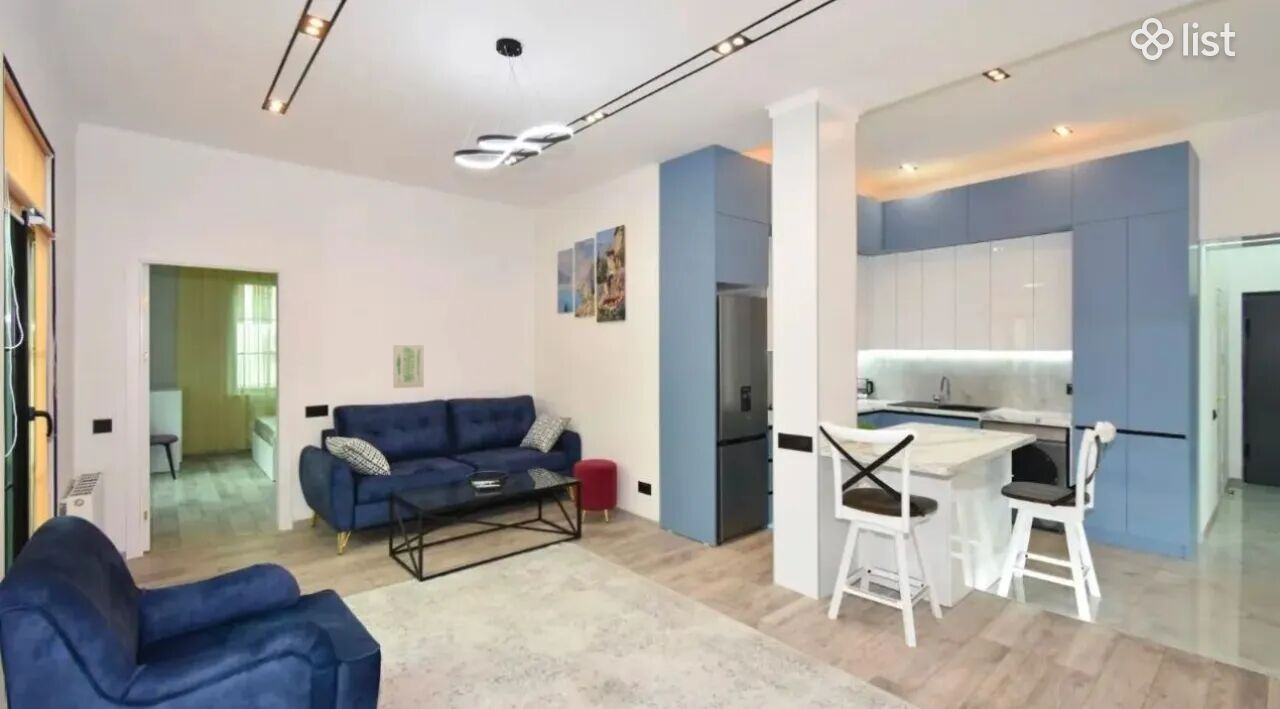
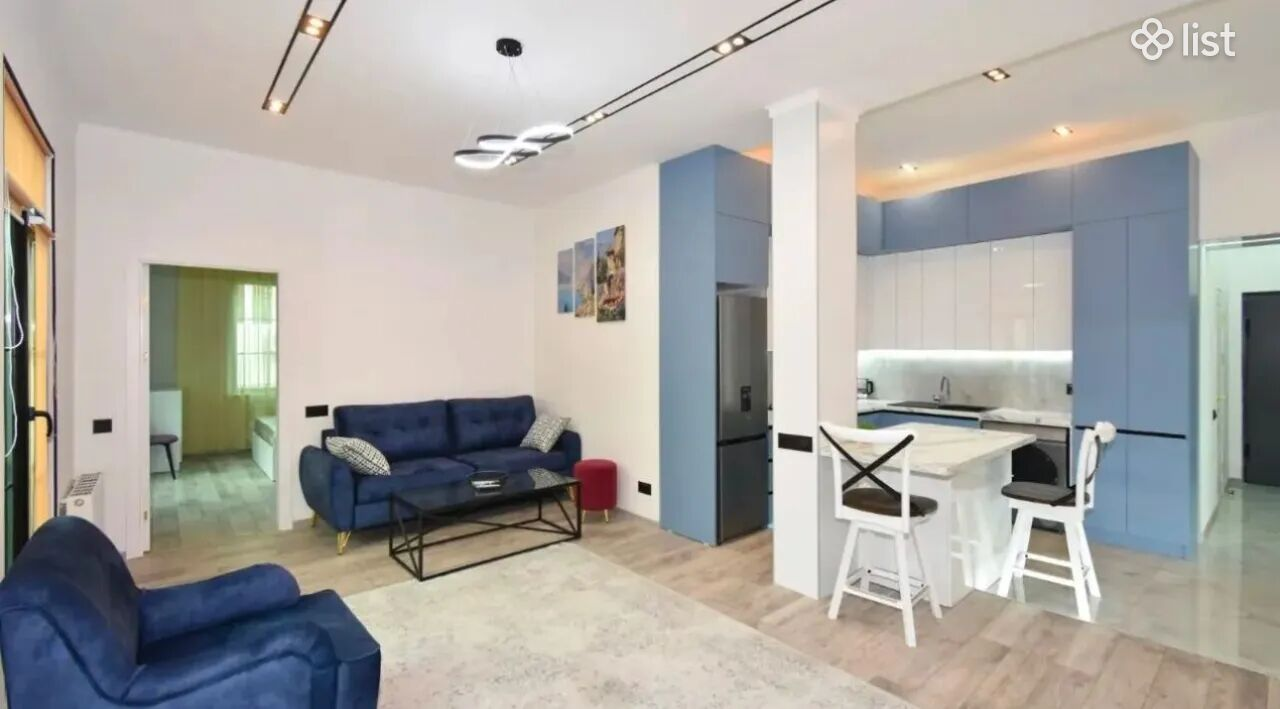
- wall art (408, 366)
